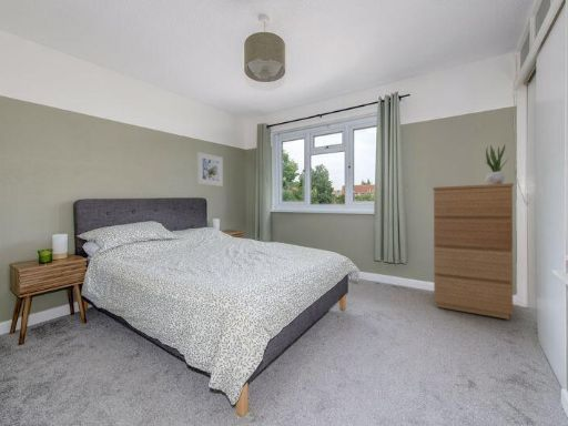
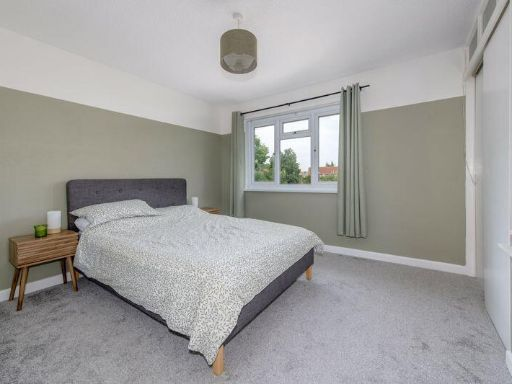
- potted plant (494, 164)
- dresser (469, 246)
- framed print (210, 170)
